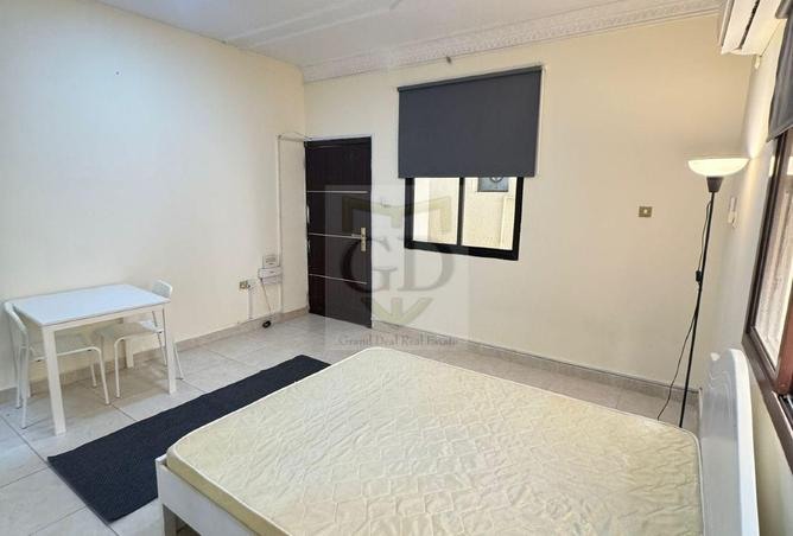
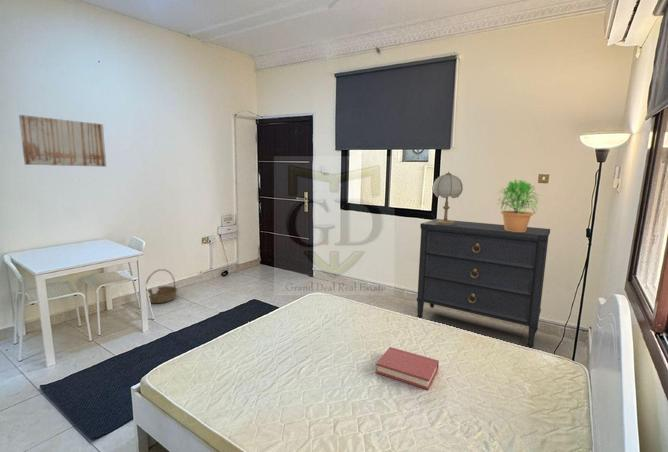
+ potted plant (518, 204)
+ table lamp (446, 197)
+ wall art (66, 143)
+ dresser (478, 277)
+ hardback book (407, 366)
+ basket (161, 286)
